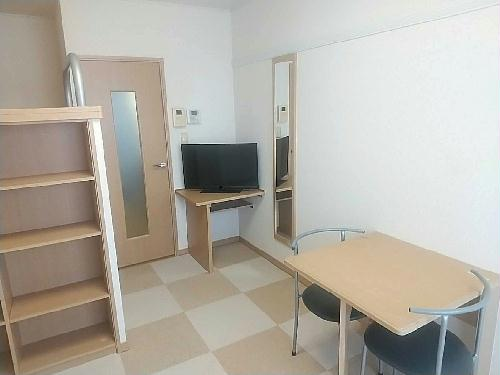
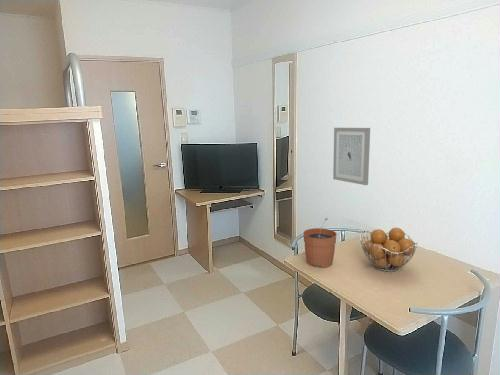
+ wall art (350, 155)
+ plant pot (319, 240)
+ fruit basket (387, 248)
